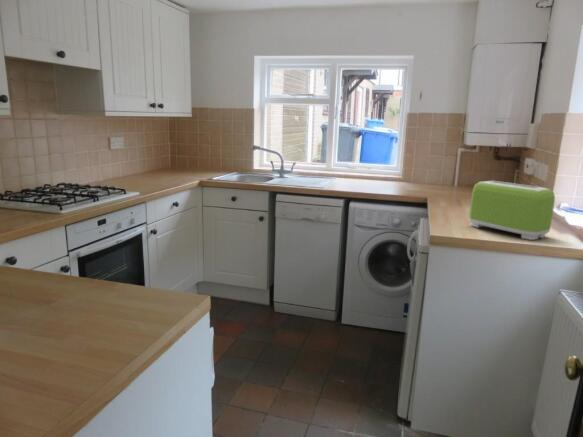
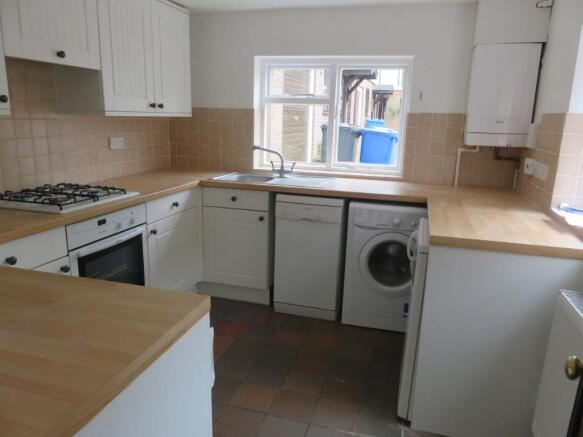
- toaster (509, 208)
